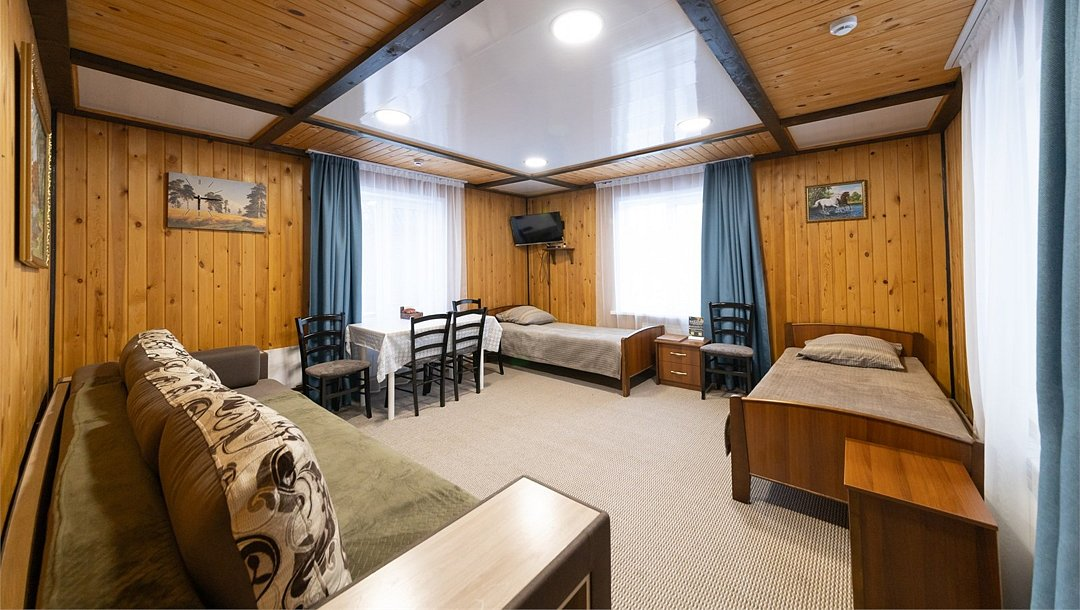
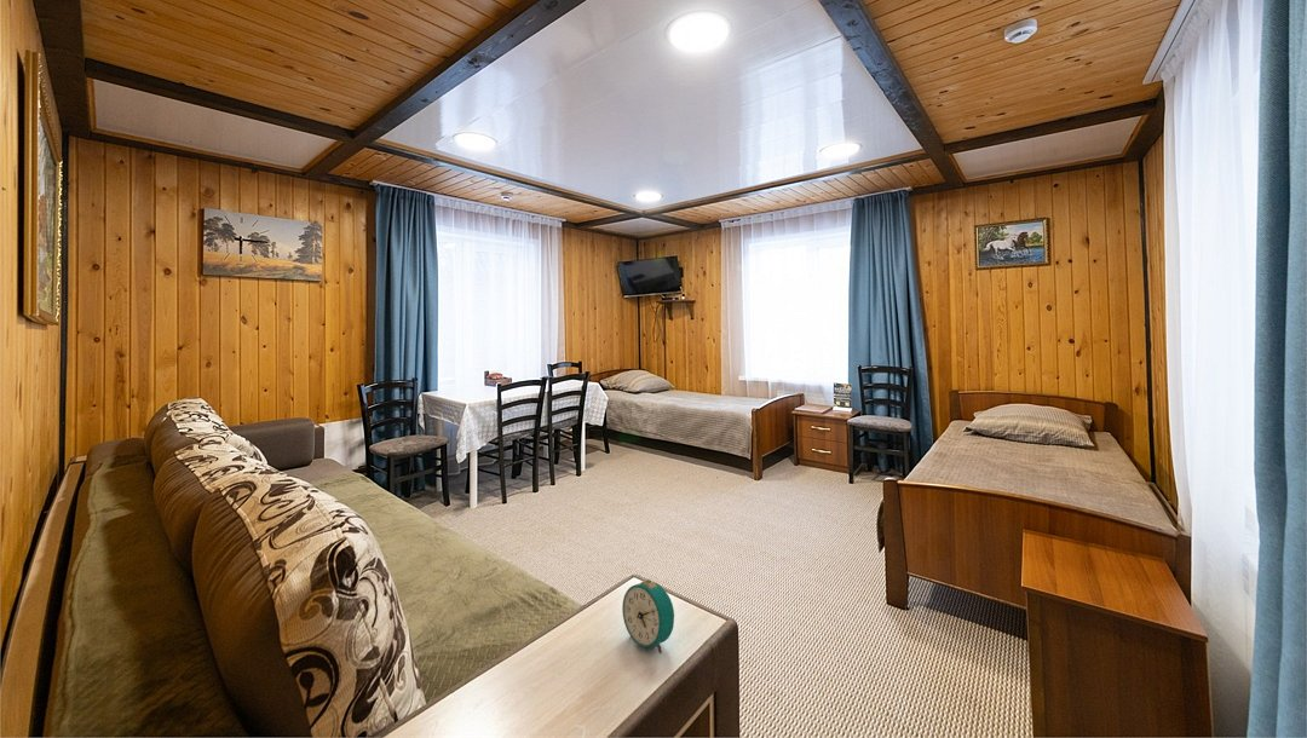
+ alarm clock (651, 610)
